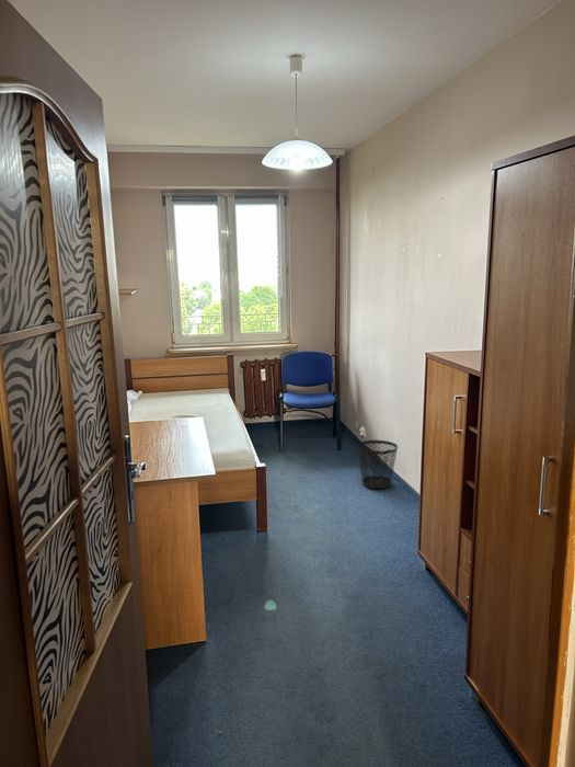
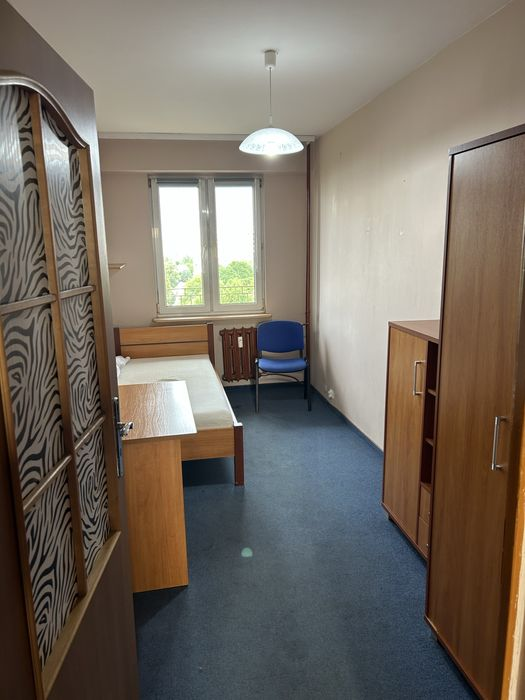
- wastebasket (377, 465)
